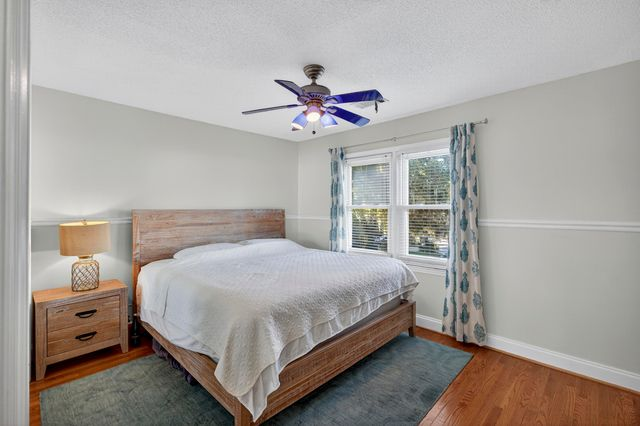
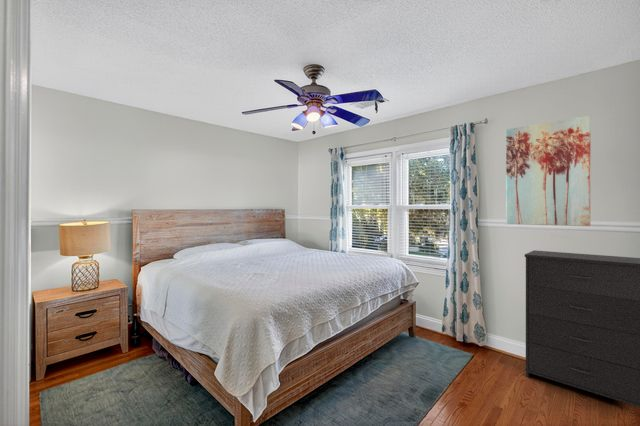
+ dresser (582, 321)
+ wall art (545, 174)
